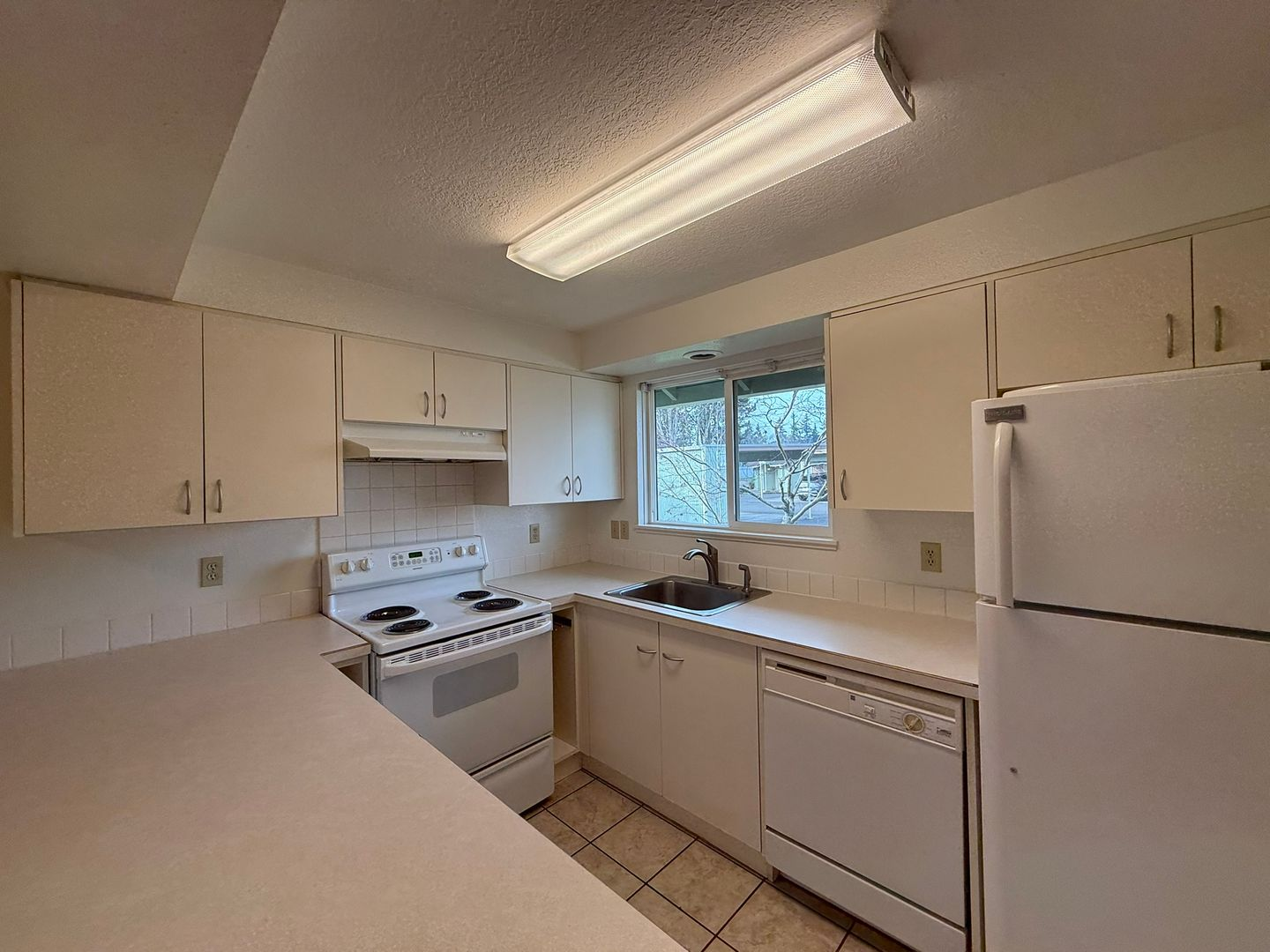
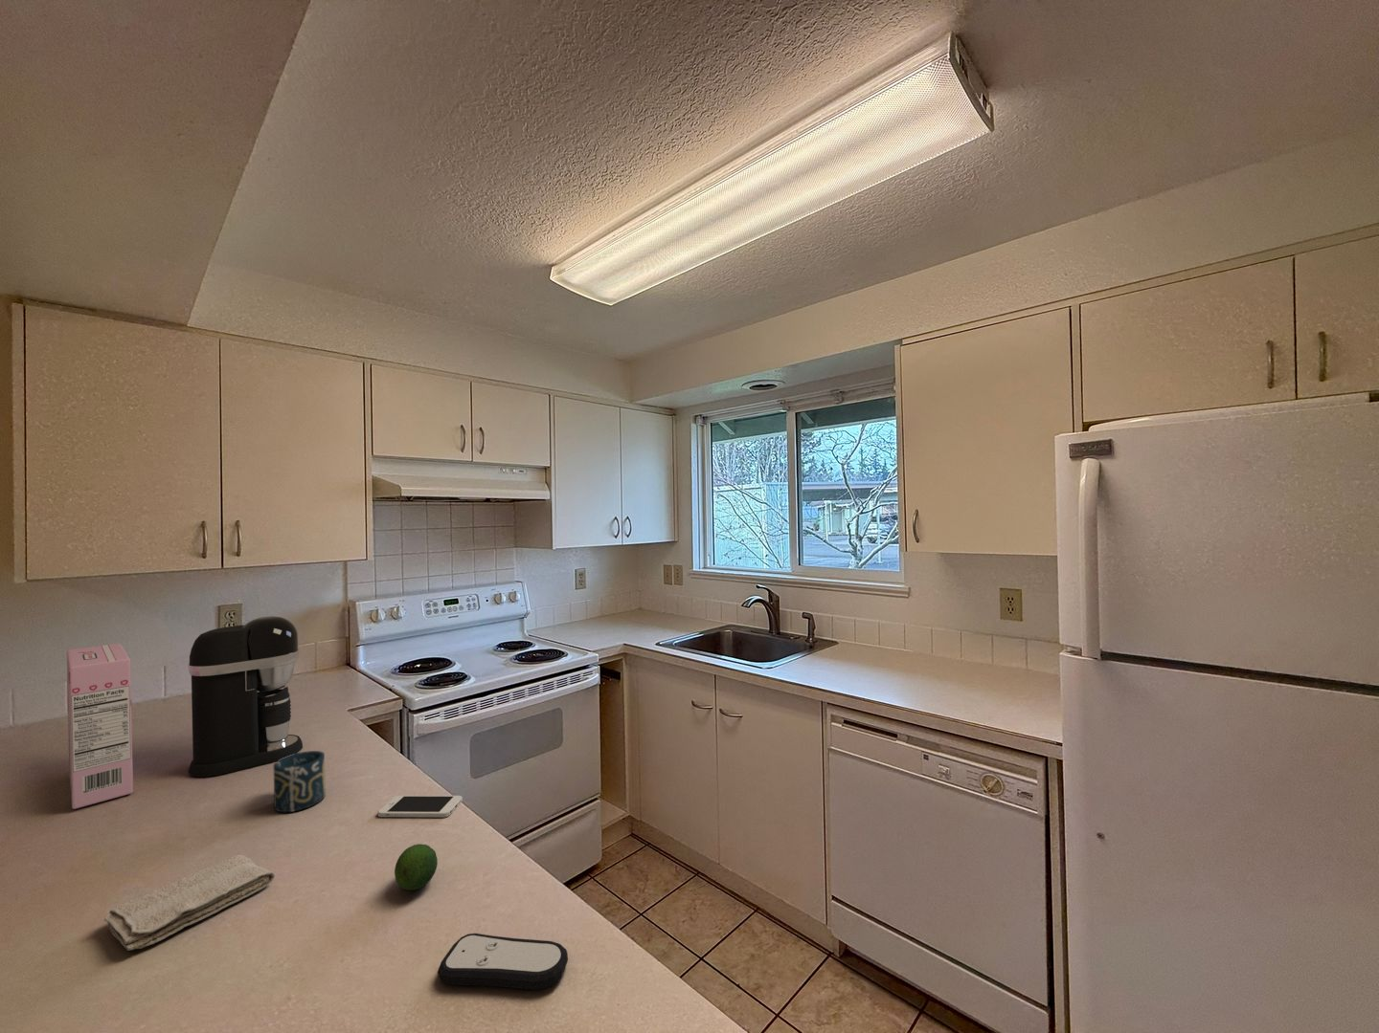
+ fruit (416, 865)
+ cereal box (99, 718)
+ washcloth (192, 895)
+ coffee maker (246, 689)
+ smartphone (420, 805)
+ cup (296, 779)
+ remote control (505, 960)
